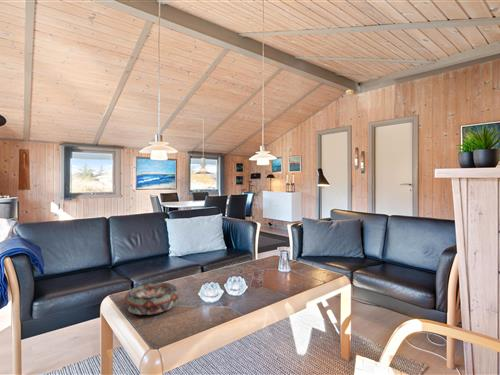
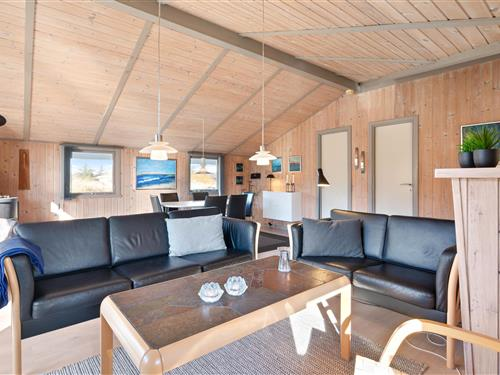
- decorative bowl (152, 297)
